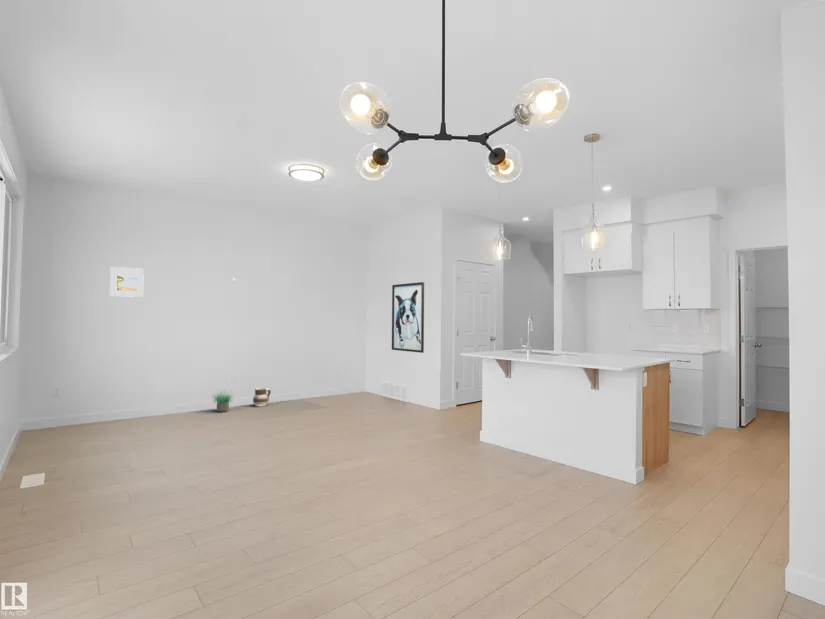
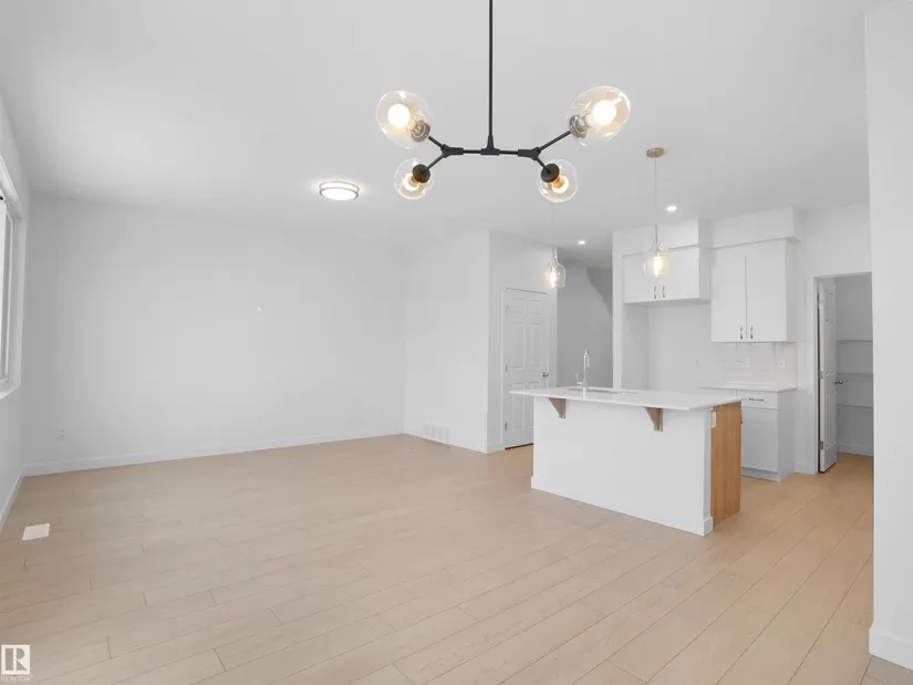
- ceramic jug (262, 397)
- potted plant (223, 398)
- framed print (127, 282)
- wall art (407, 317)
